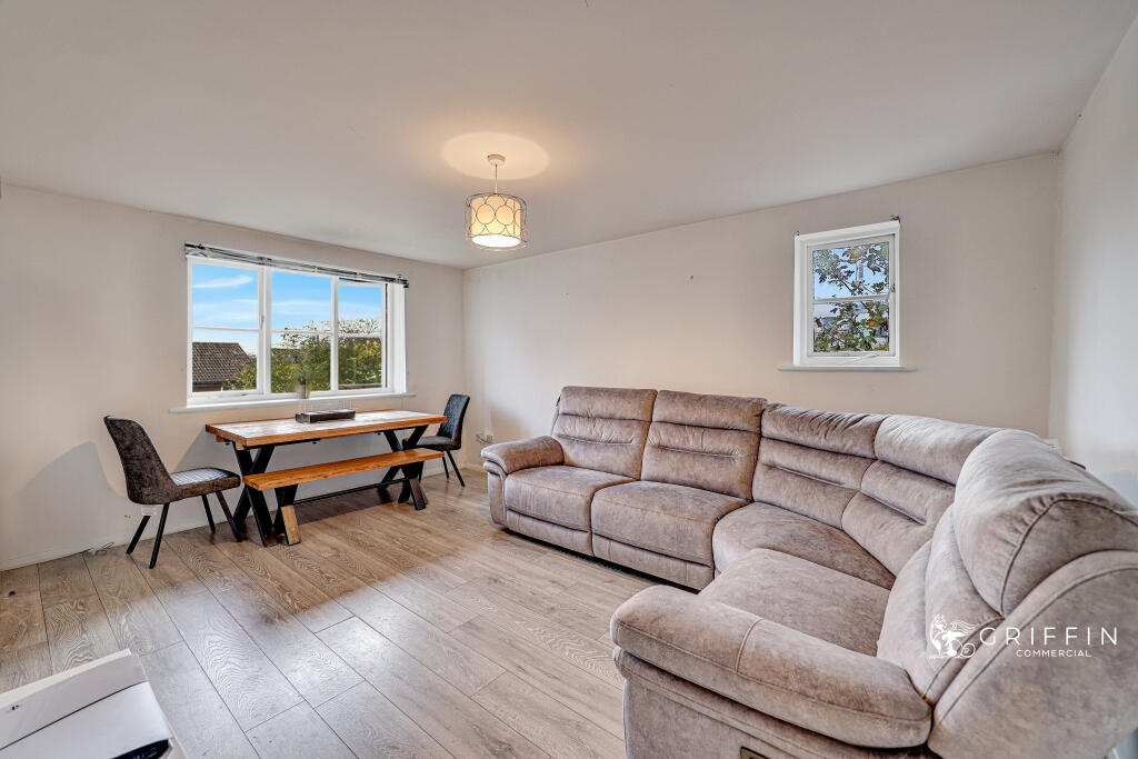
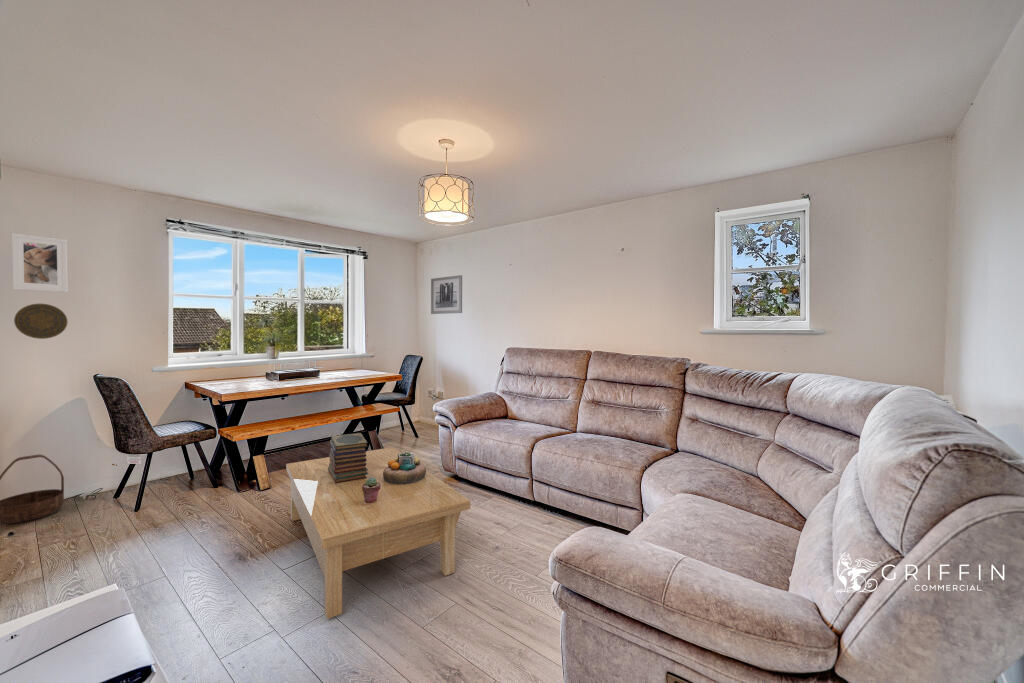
+ decorative bowl (404, 464)
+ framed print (40, 263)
+ coffee table (367, 510)
+ wall art (446, 295)
+ potted succulent (371, 488)
+ basket (33, 491)
+ decorative plate (41, 321)
+ book stack (348, 456)
